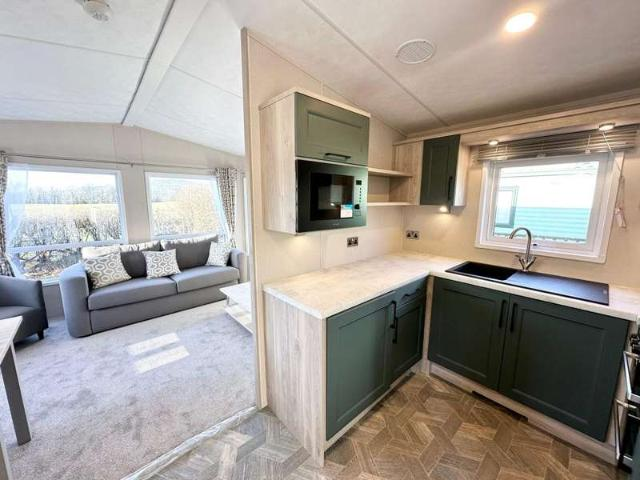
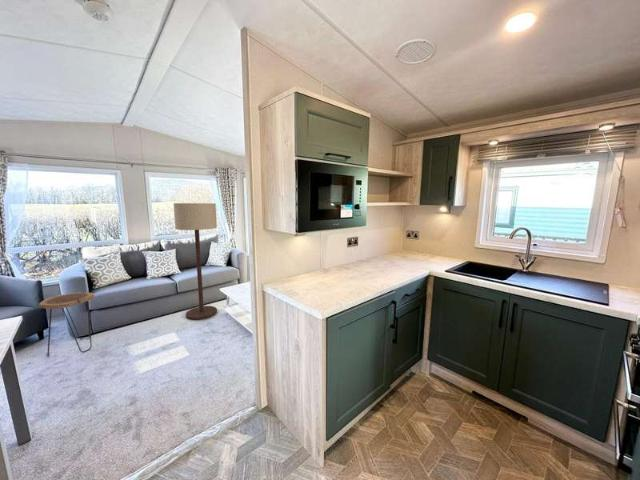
+ floor lamp (198, 260)
+ side table (69, 323)
